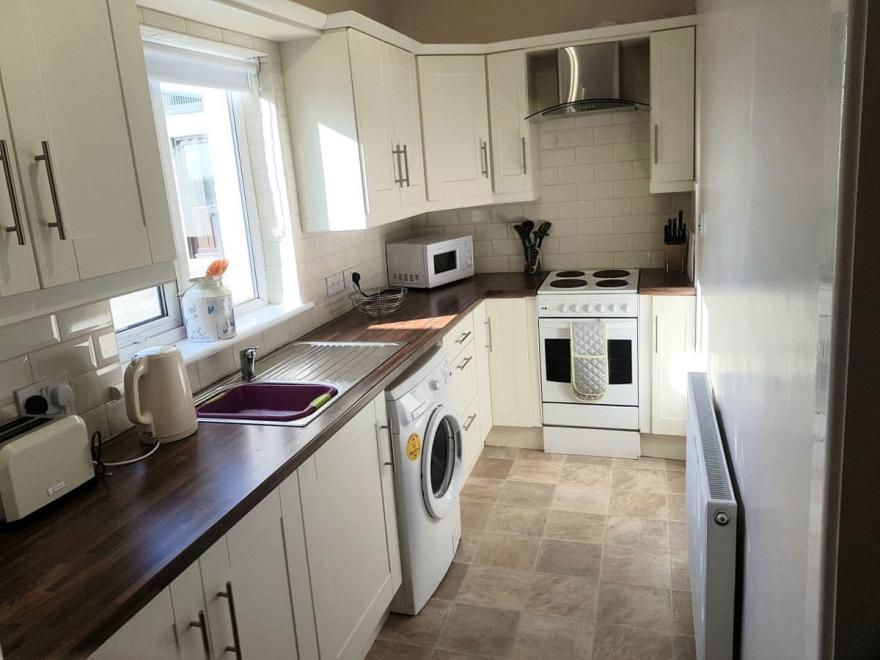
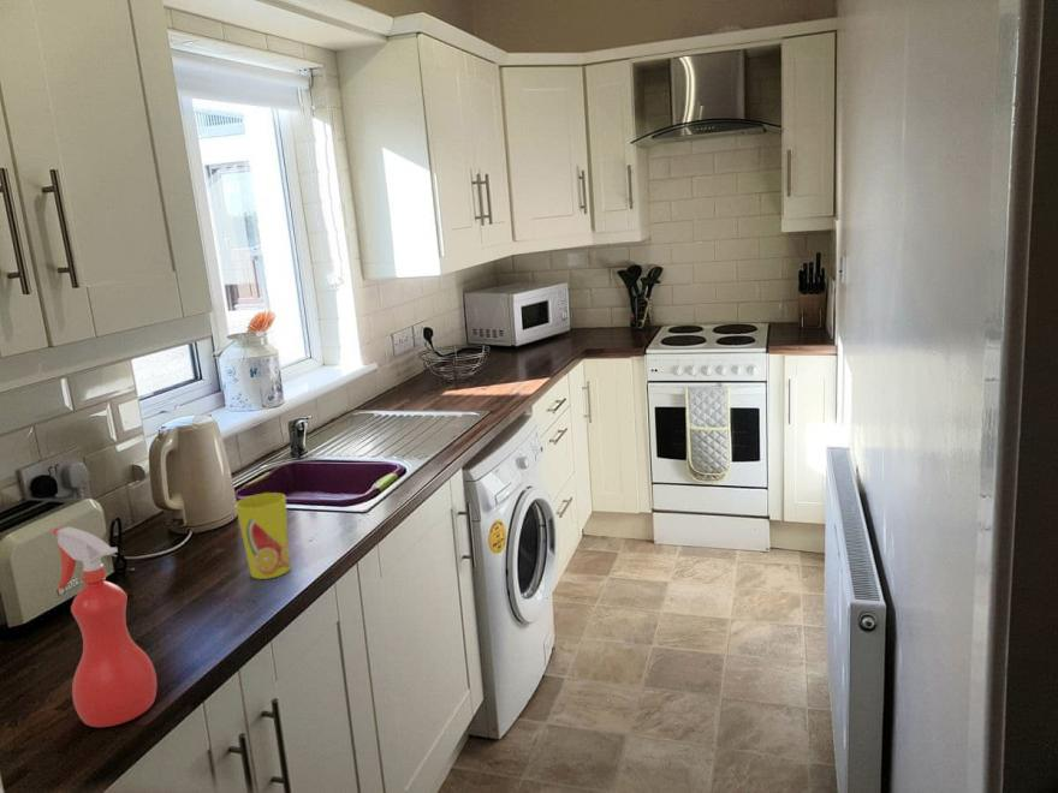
+ cup (266, 536)
+ spray bottle (96, 620)
